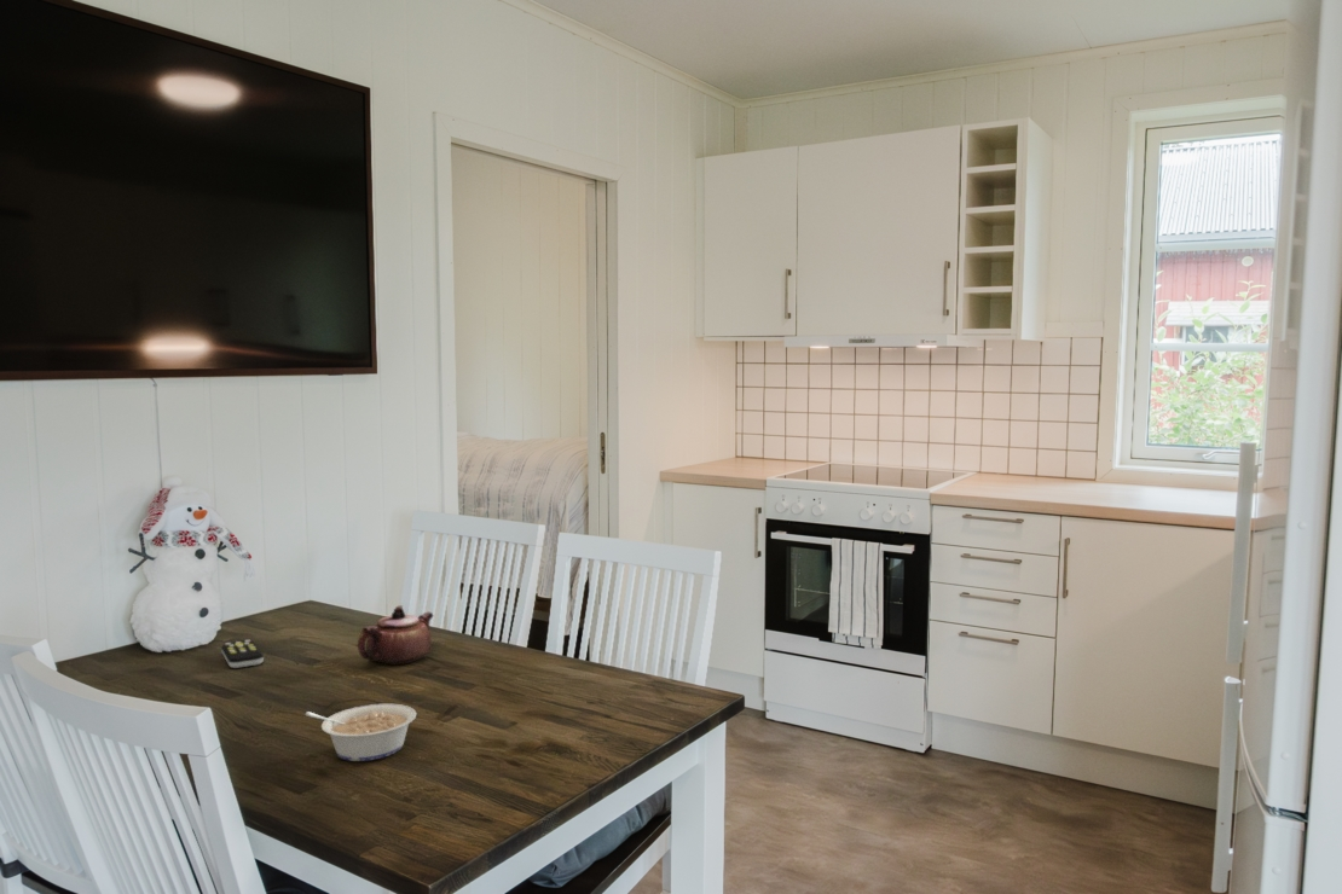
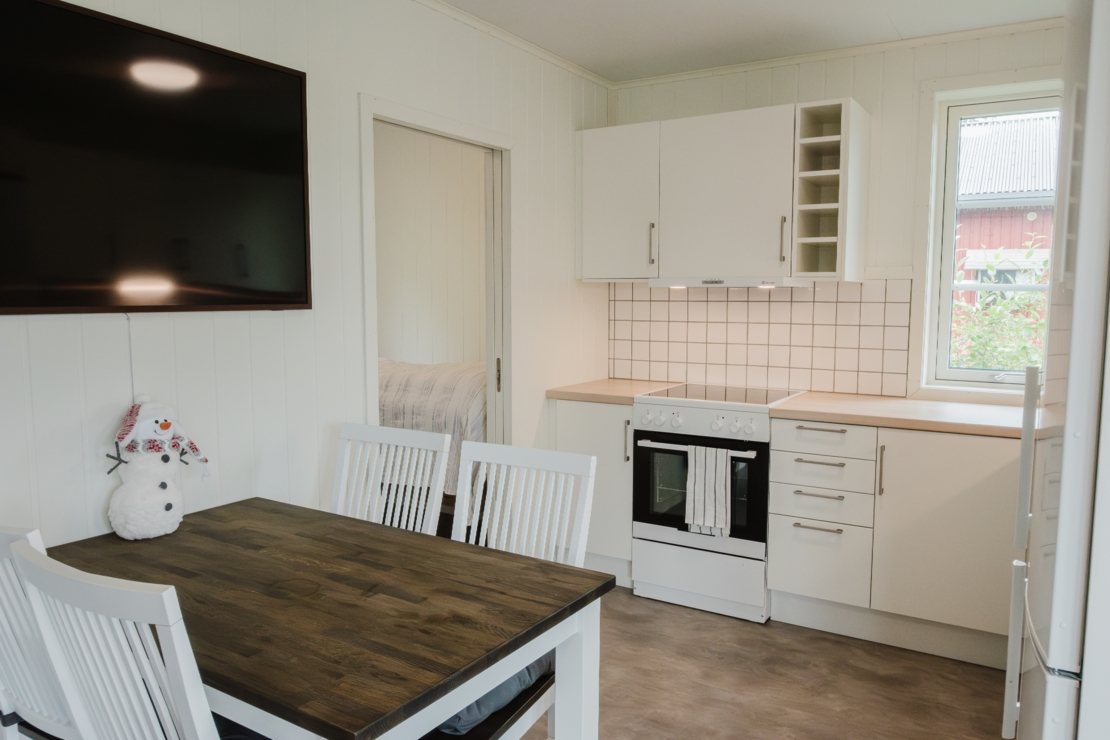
- remote control (242, 652)
- legume (366, 731)
- teapot (395, 632)
